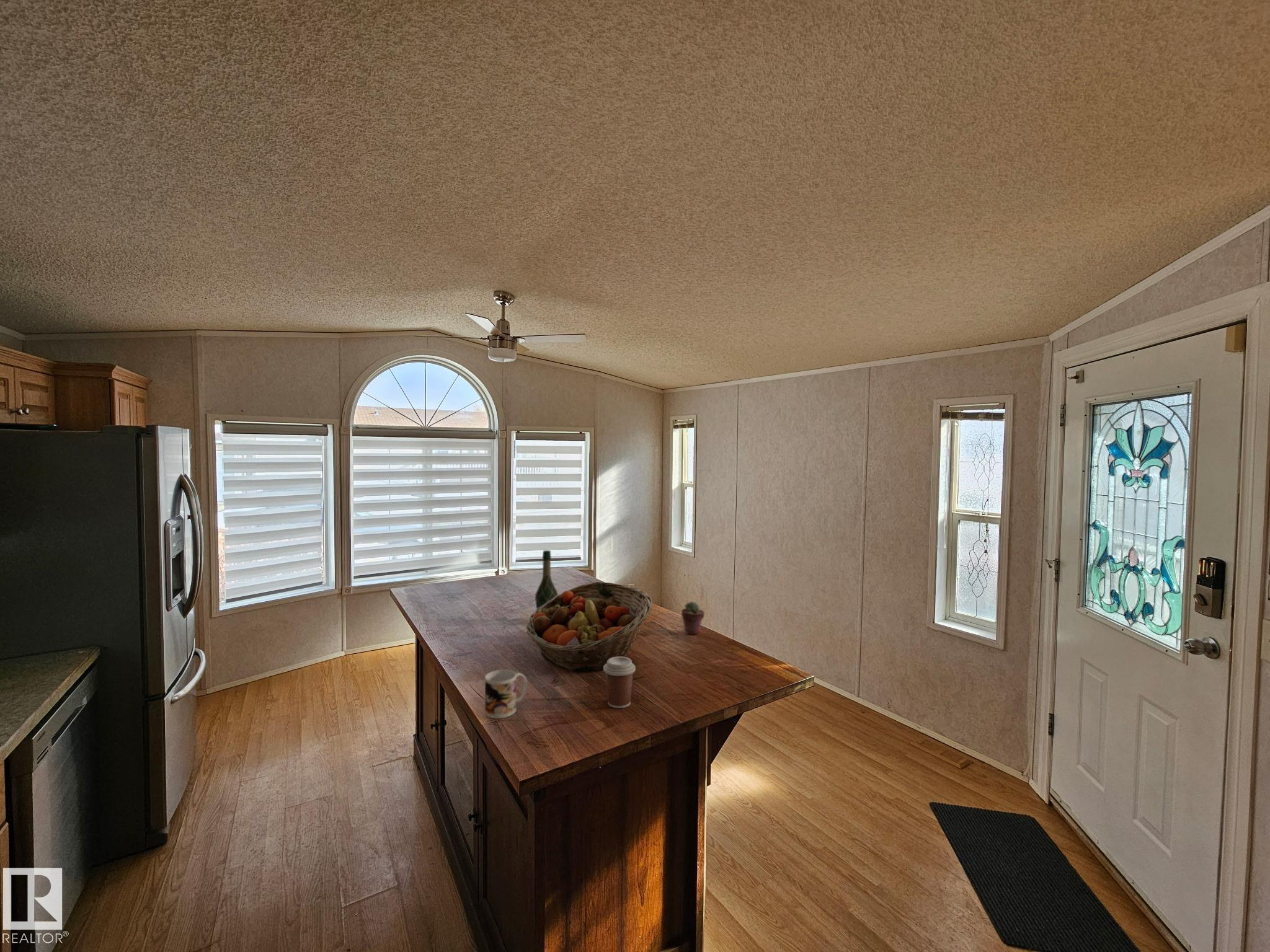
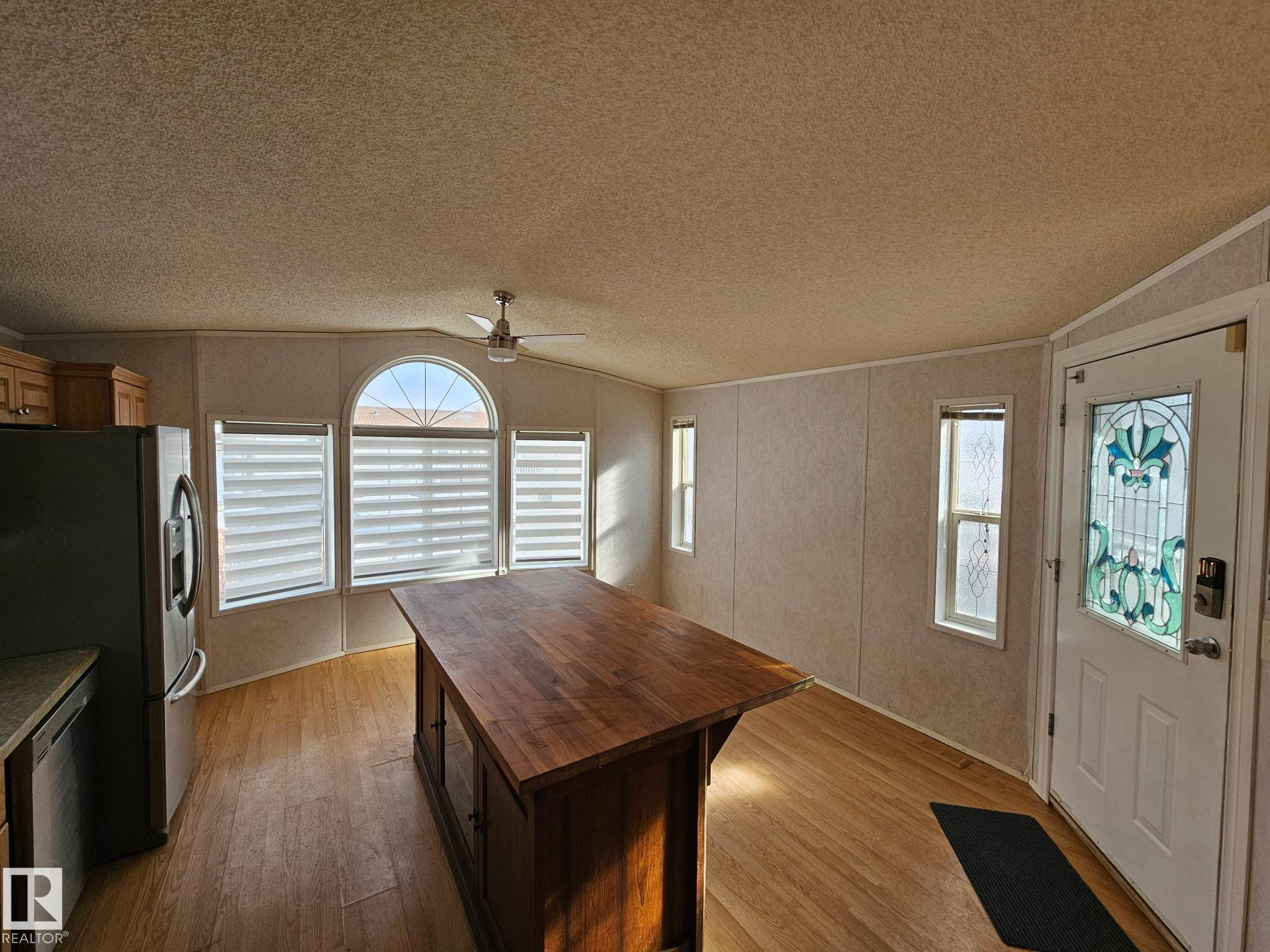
- mug (507, 691)
- potted succulent (692, 617)
- wine bottle (546, 586)
- coffee cup (619, 682)
- fruit basket (588, 623)
